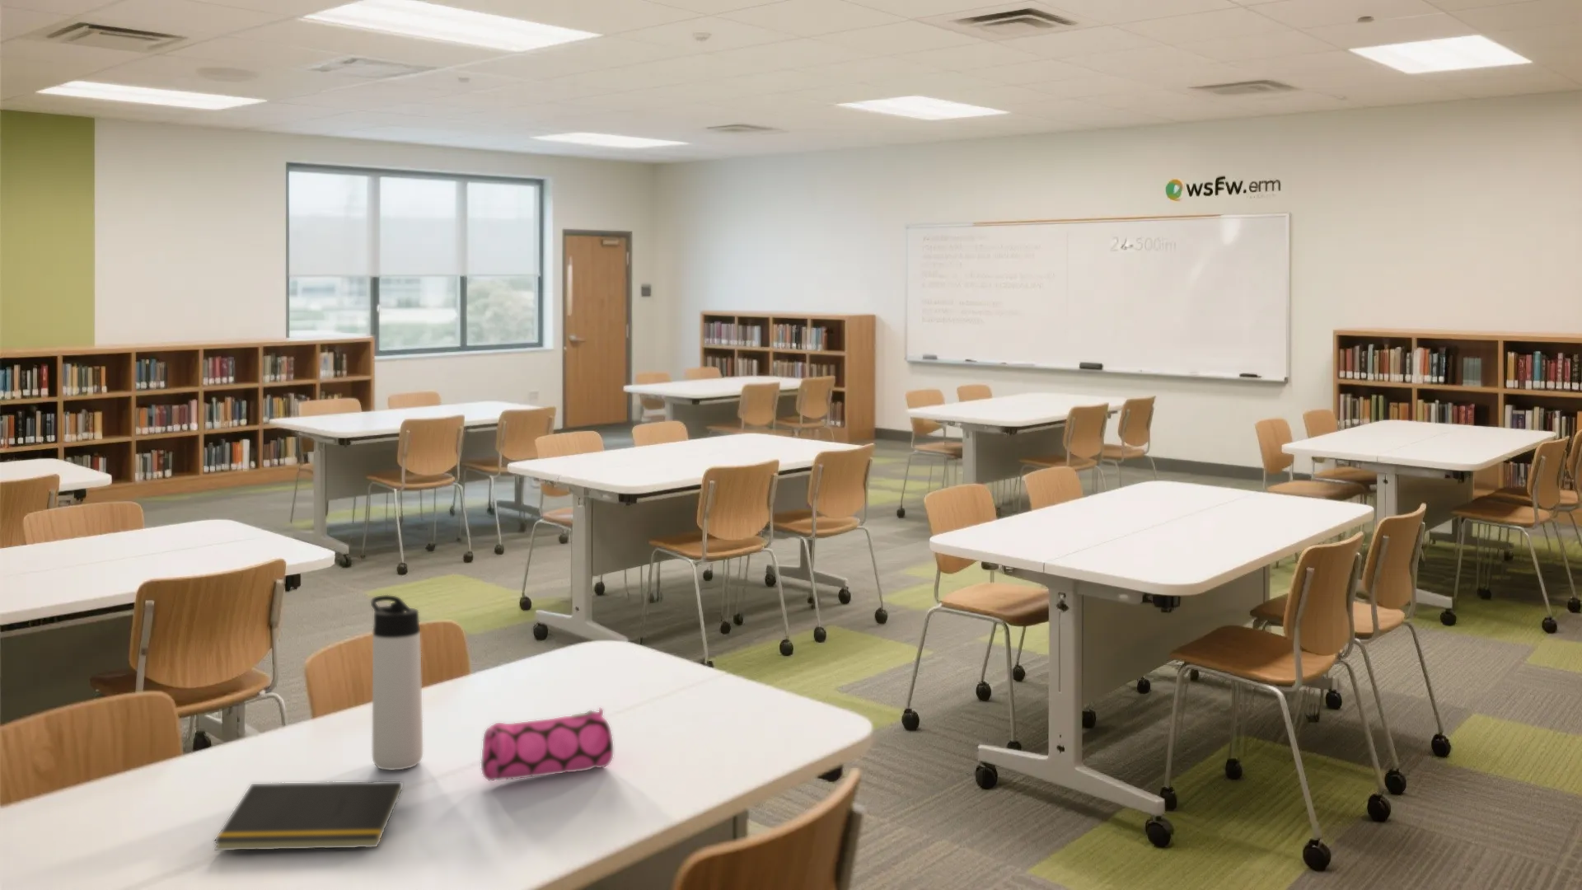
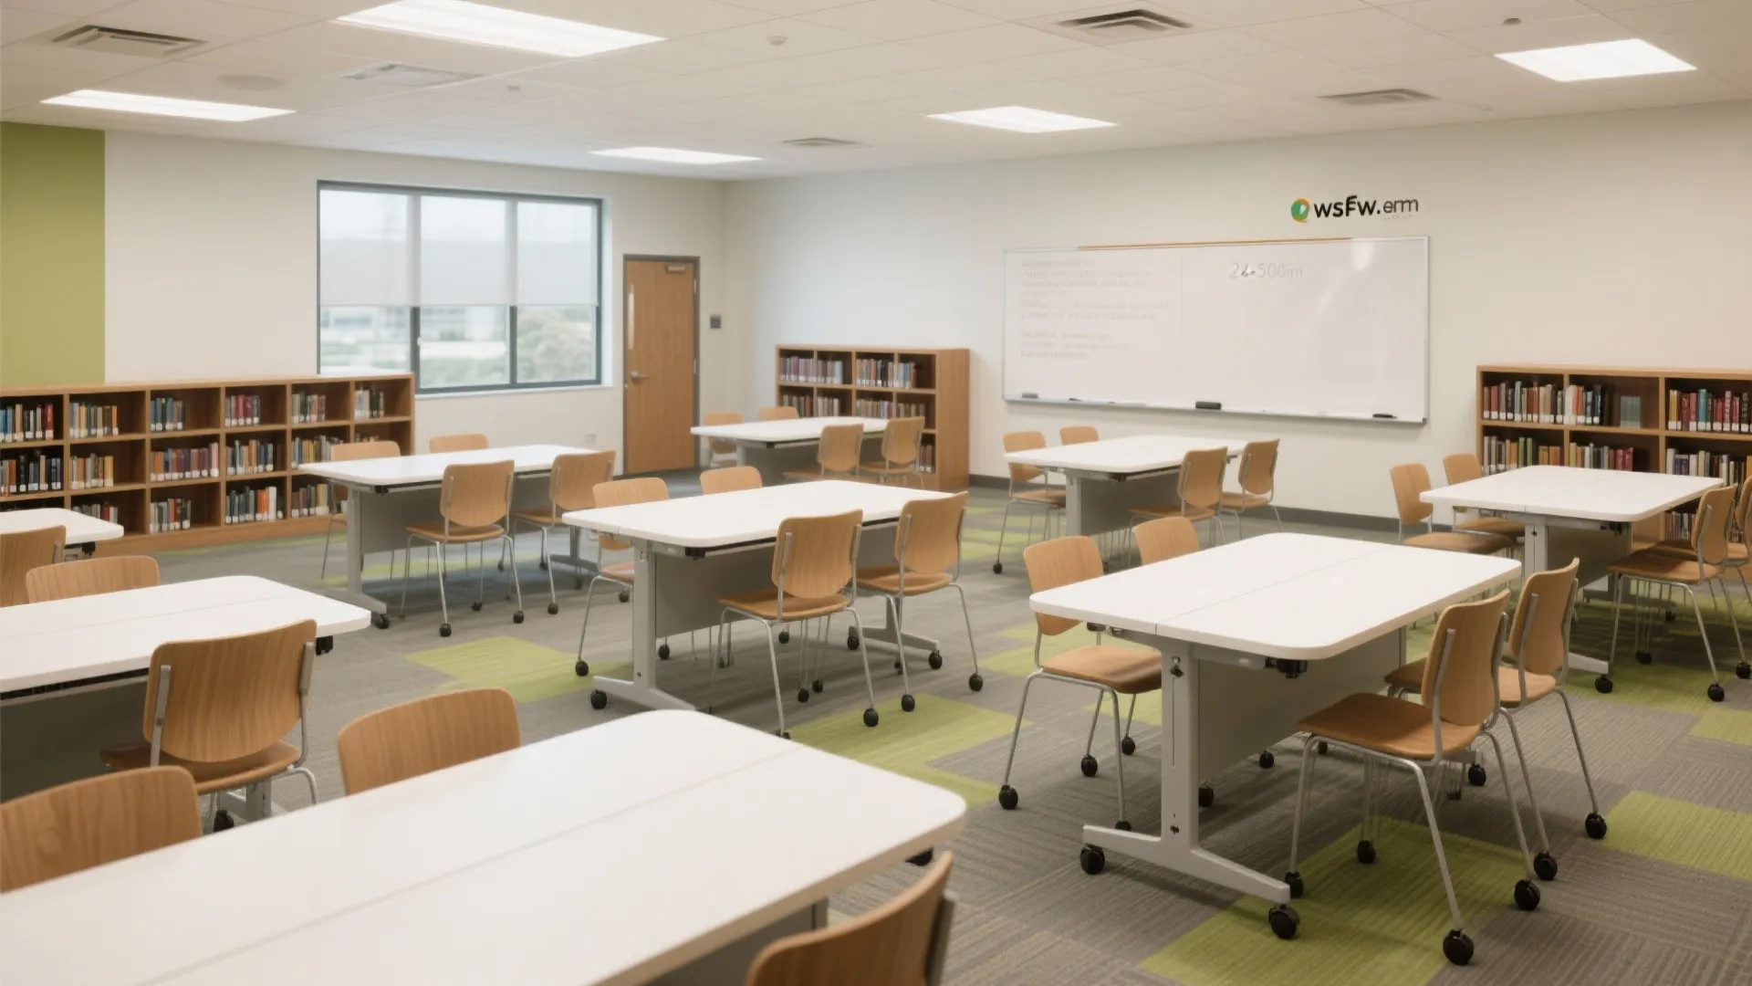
- pencil case (547, 743)
- thermos bottle (393, 680)
- notepad (312, 813)
